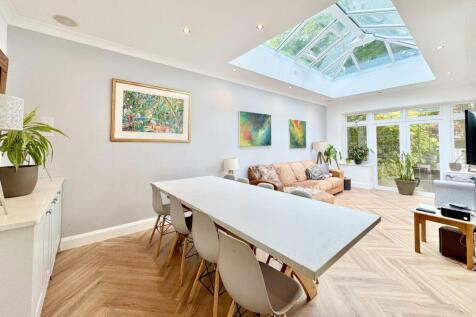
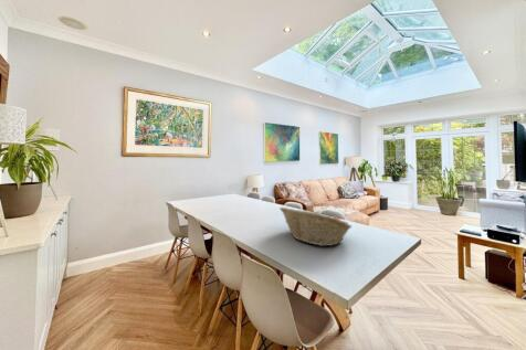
+ fruit basket (313, 223)
